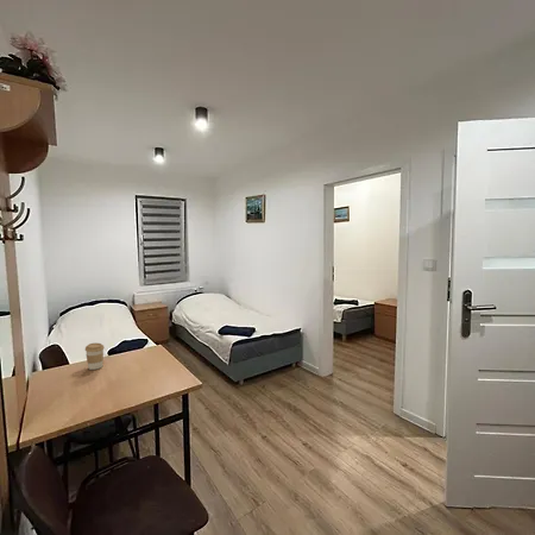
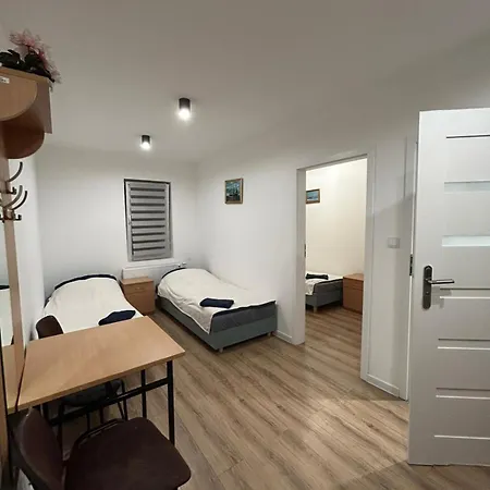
- coffee cup (95, 355)
